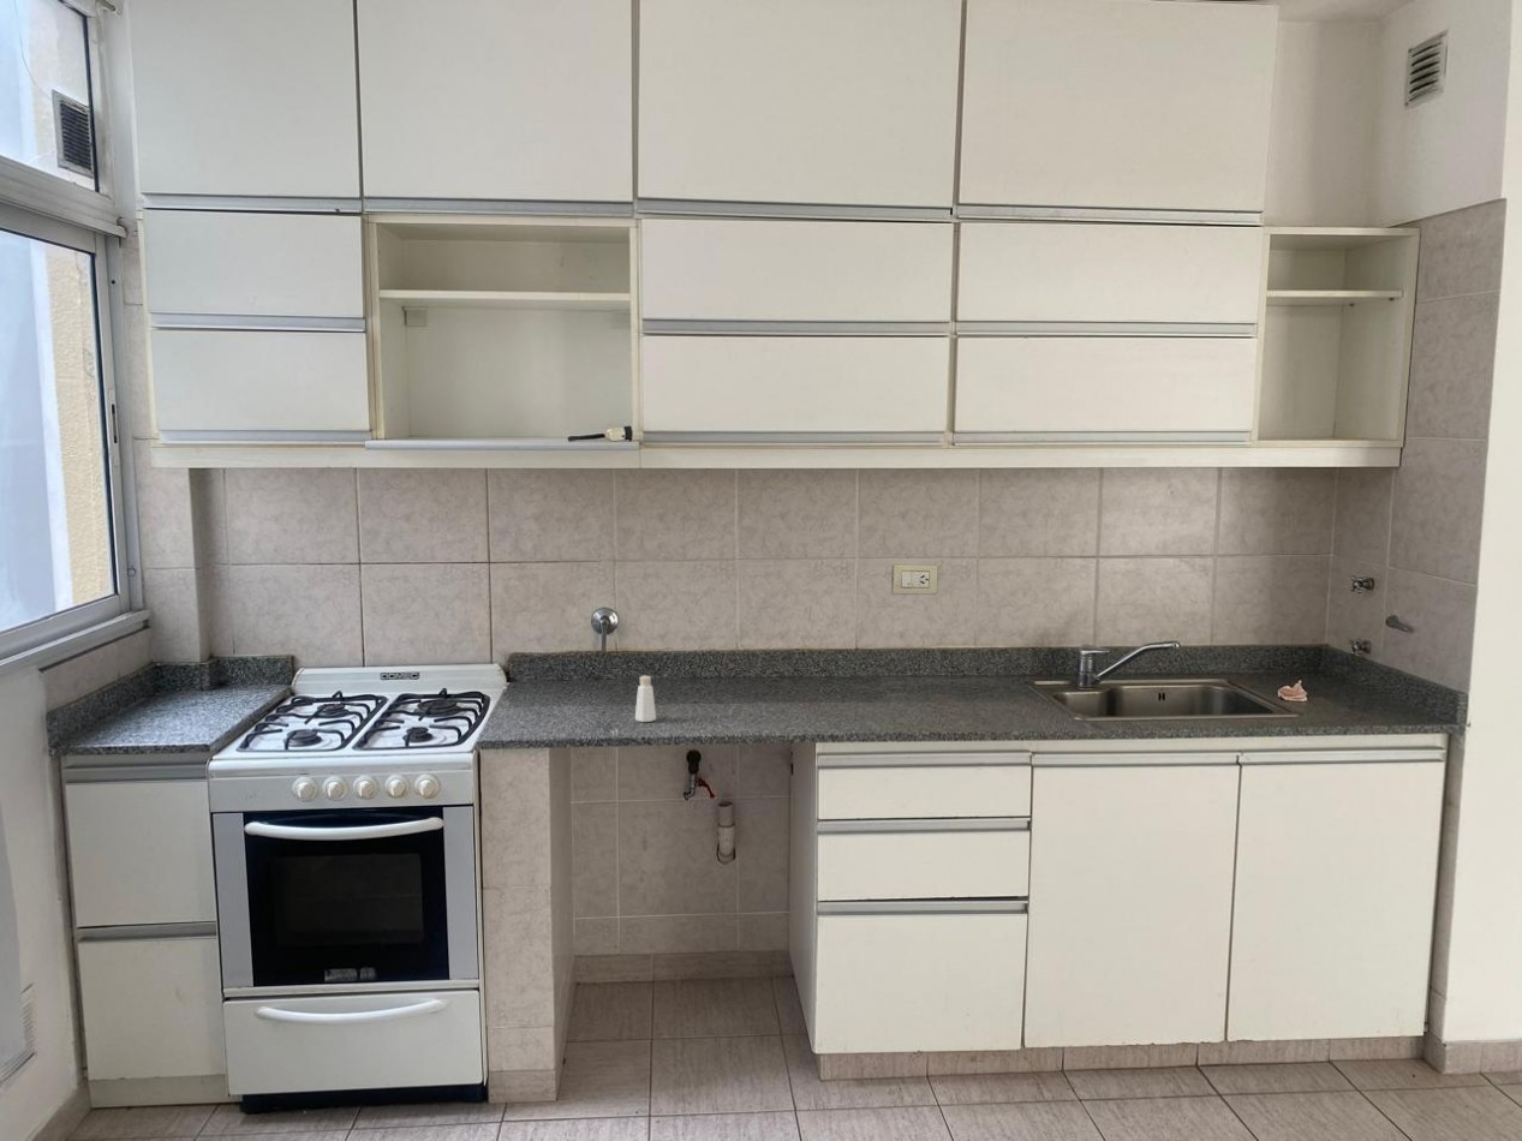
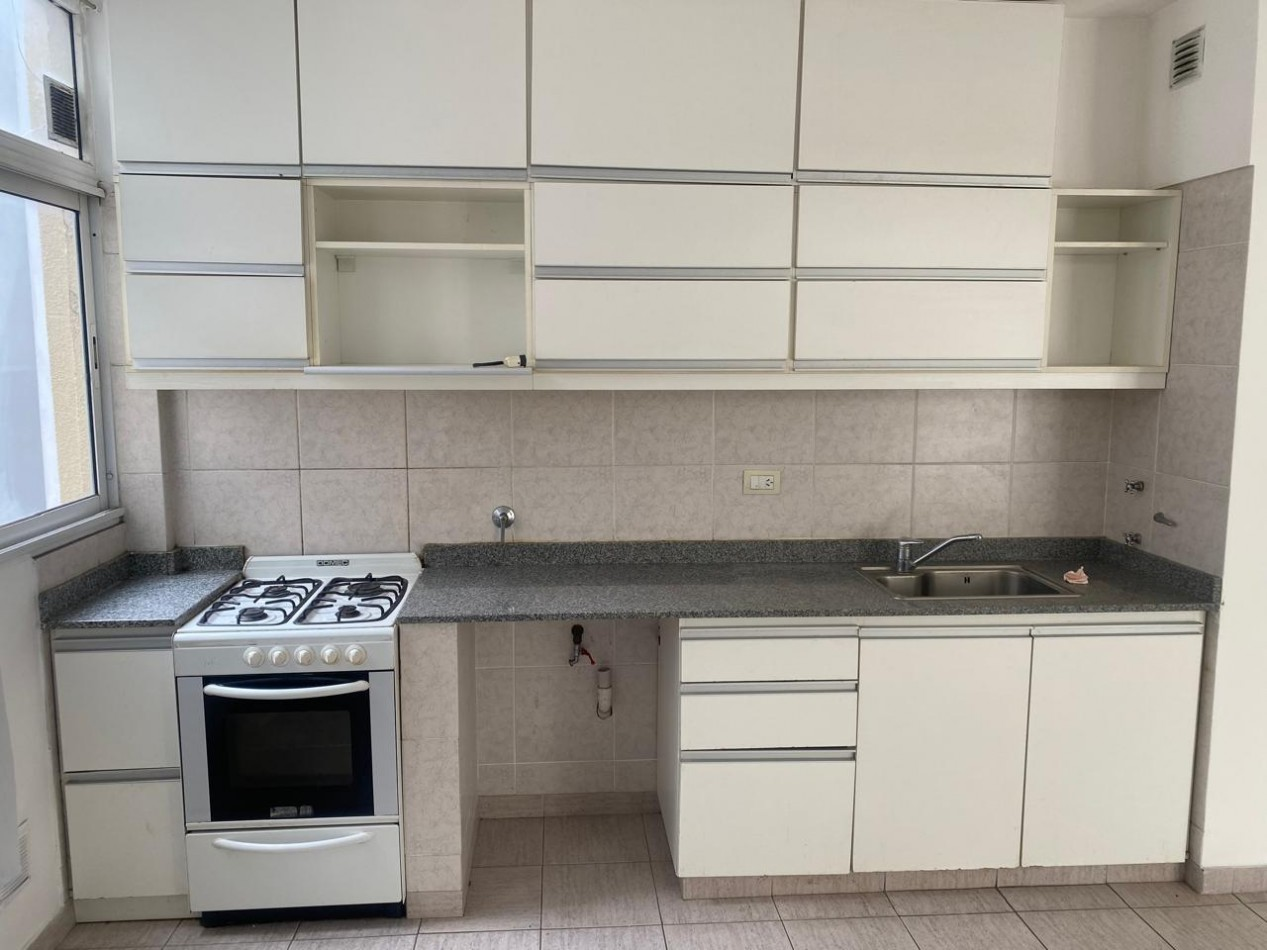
- pepper shaker (645, 698)
